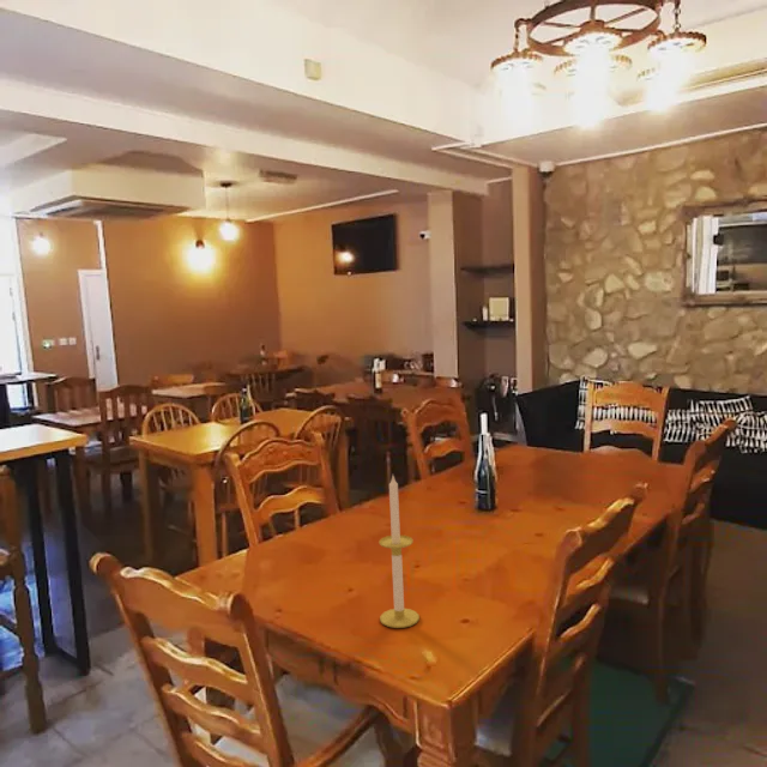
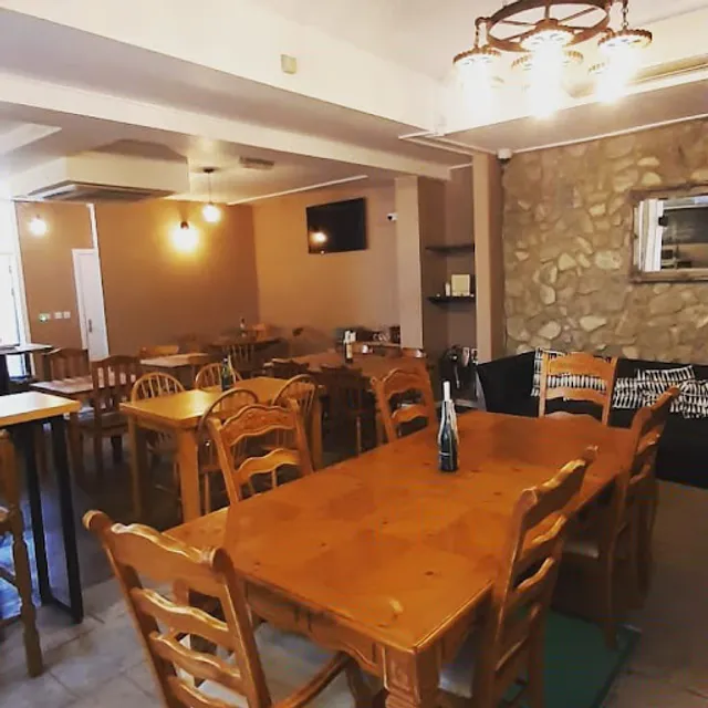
- candle (395, 546)
